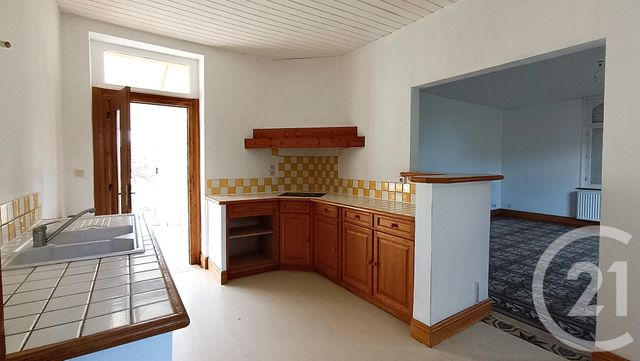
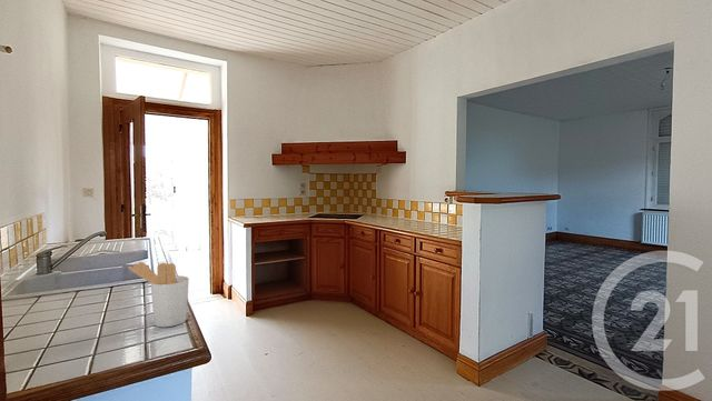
+ utensil holder (159, 291)
